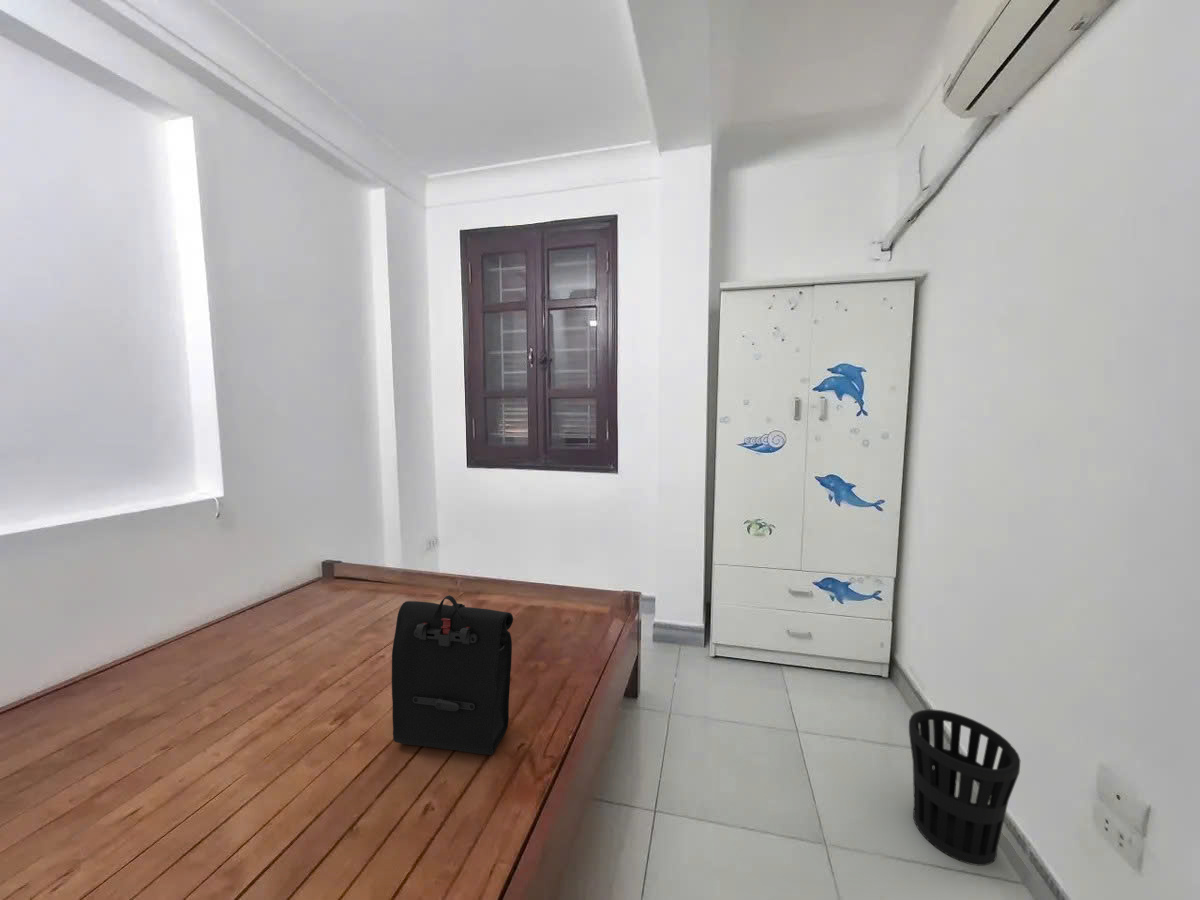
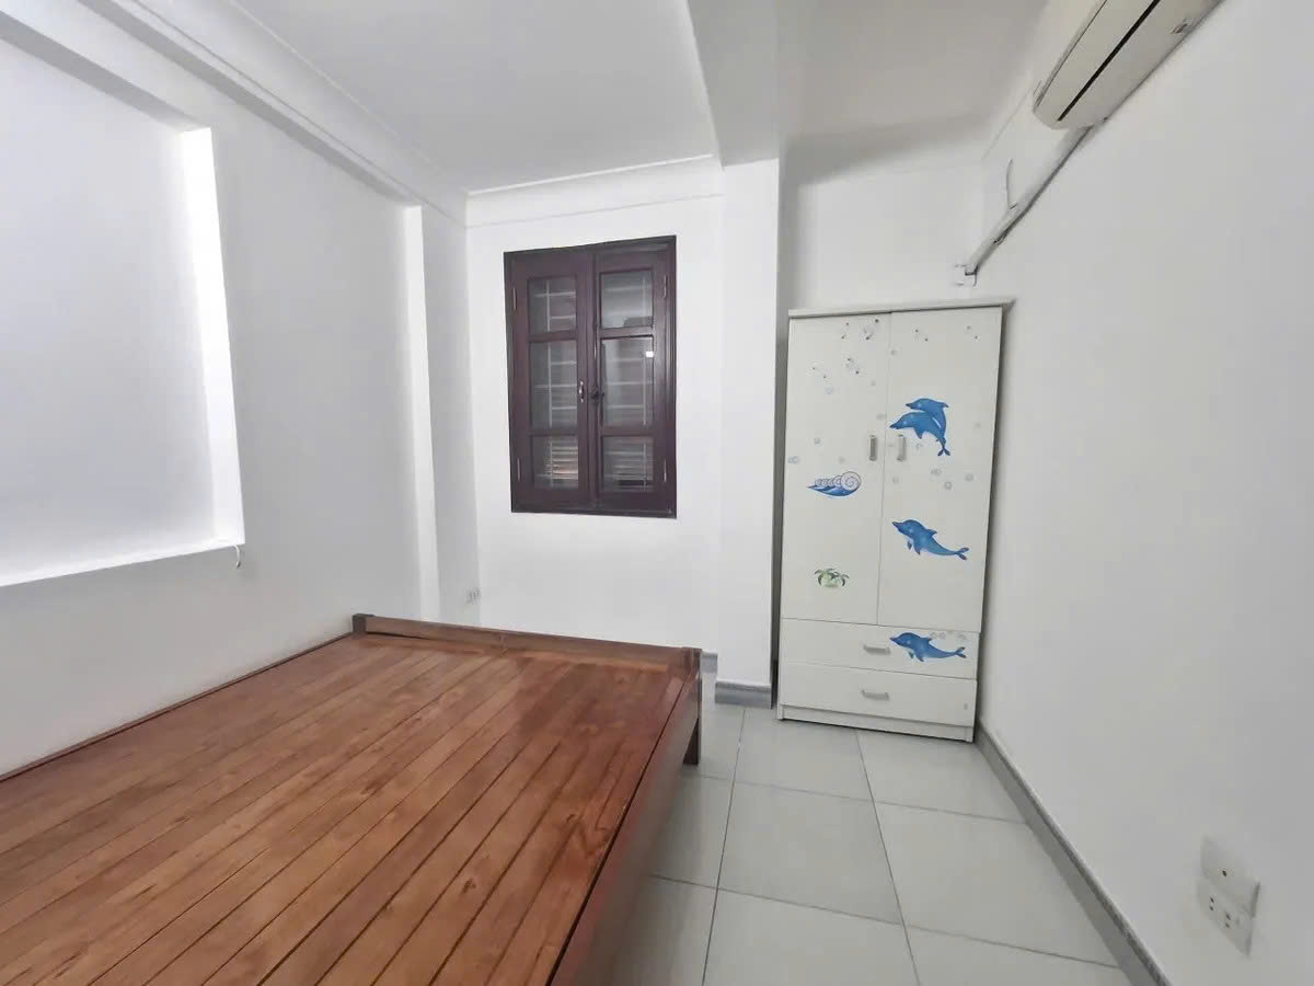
- backpack (452, 666)
- wastebasket (955, 785)
